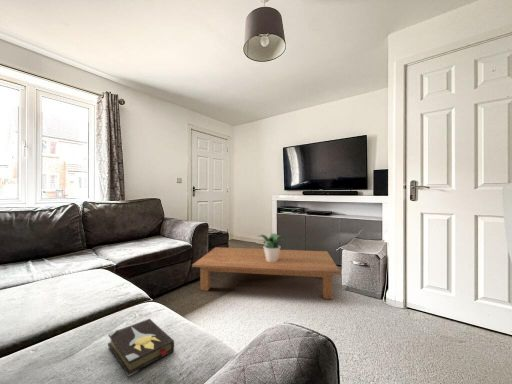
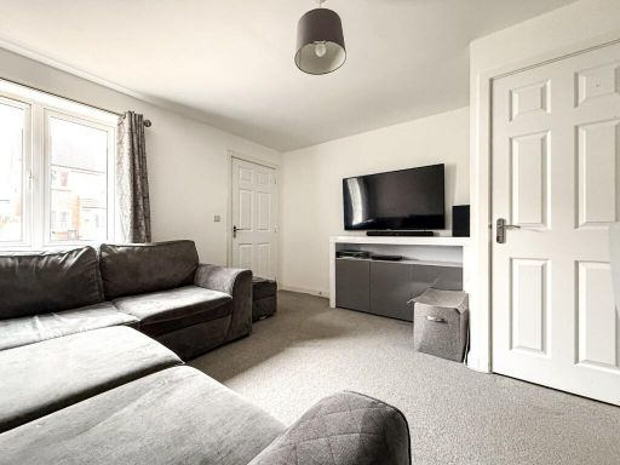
- hardback book (140, 341)
- coffee table (266, 269)
- potted plant (271, 247)
